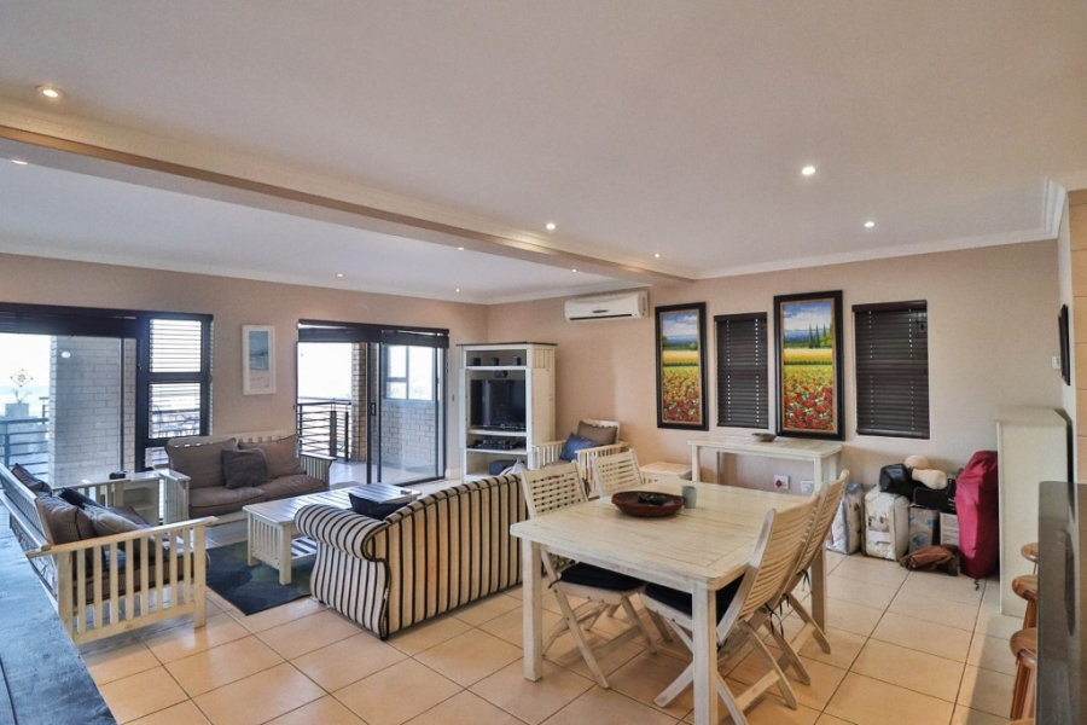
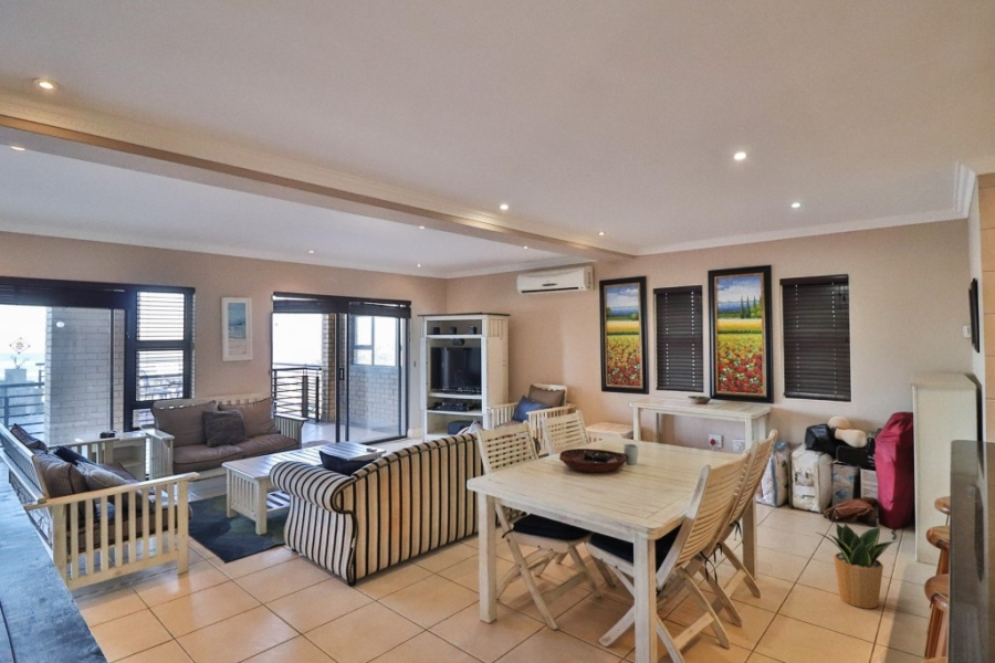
+ potted plant (853, 564)
